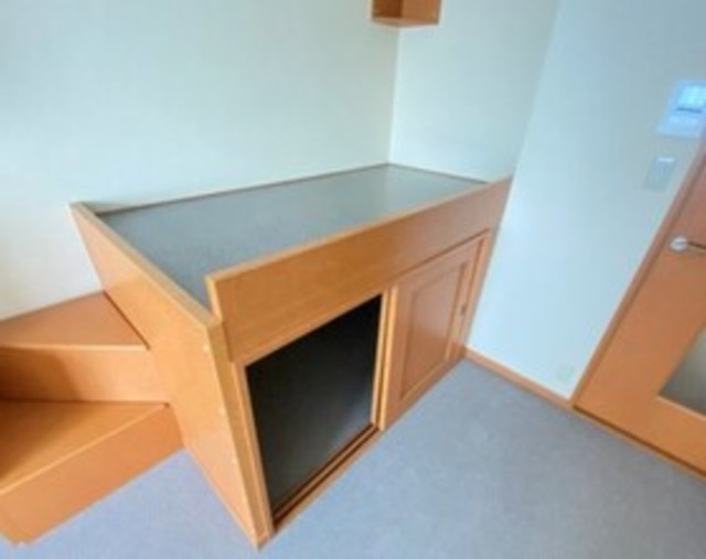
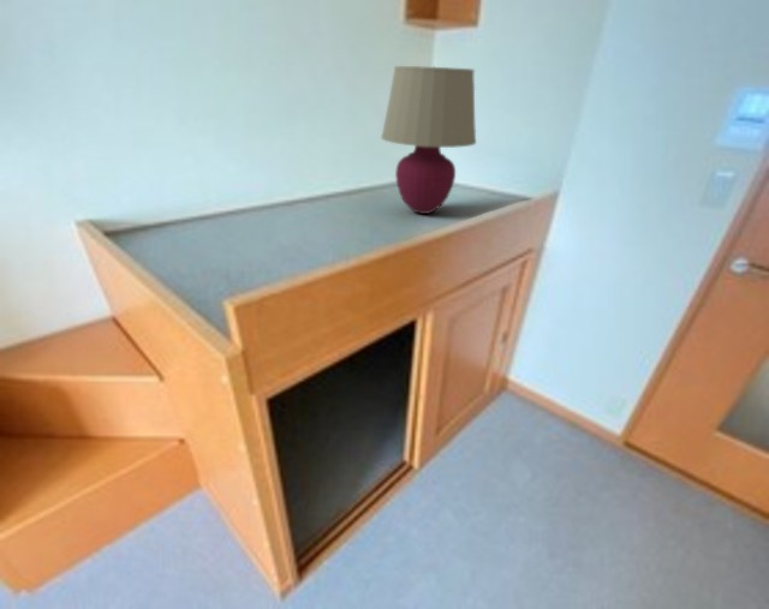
+ table lamp (428, 144)
